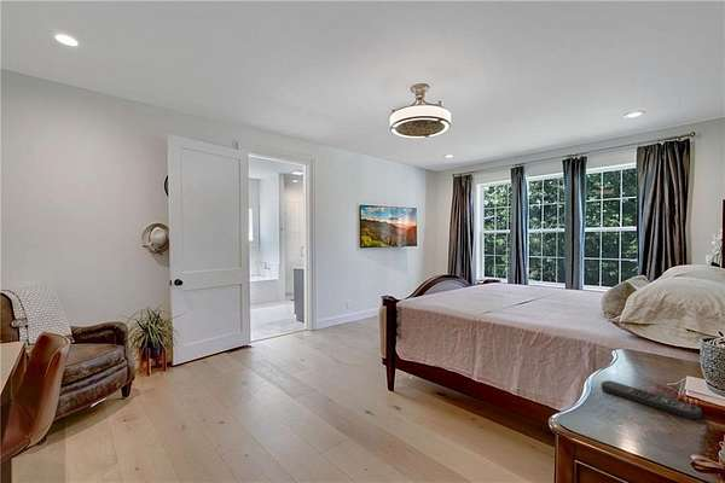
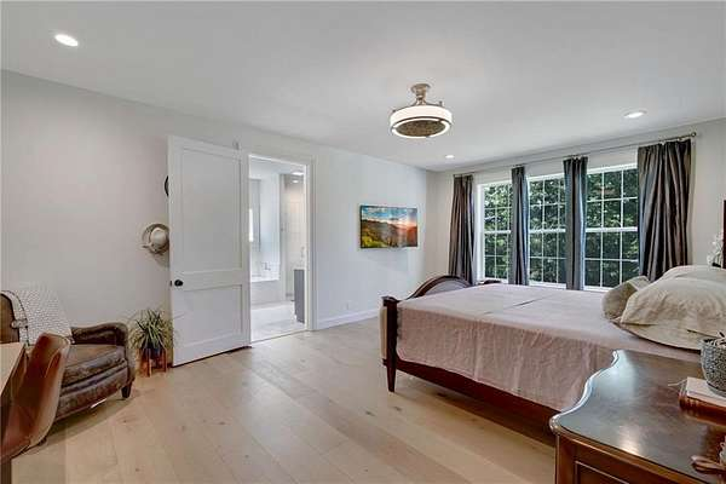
- remote control (646, 397)
